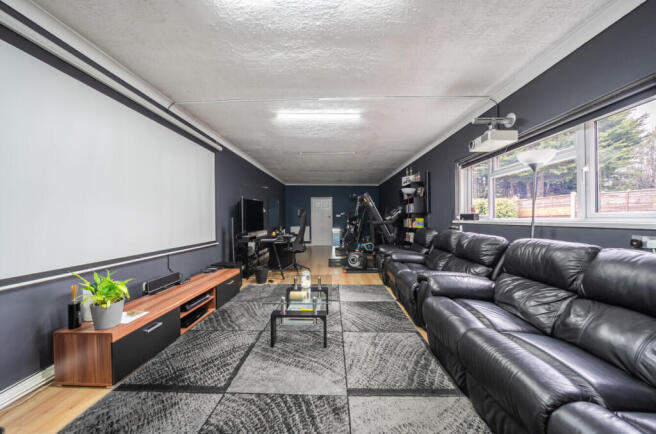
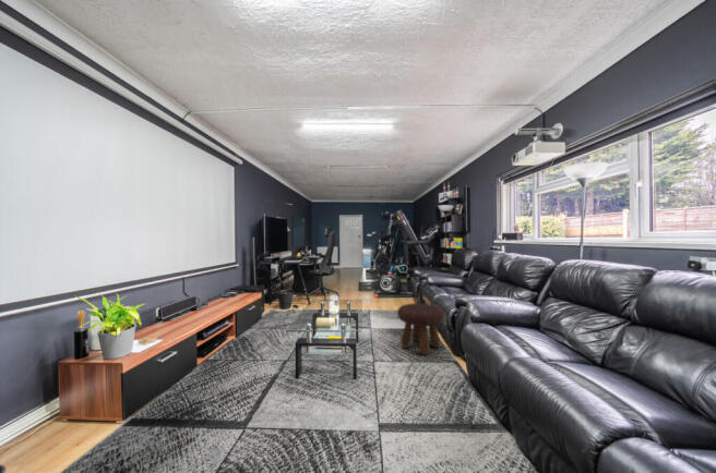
+ footstool (420, 327)
